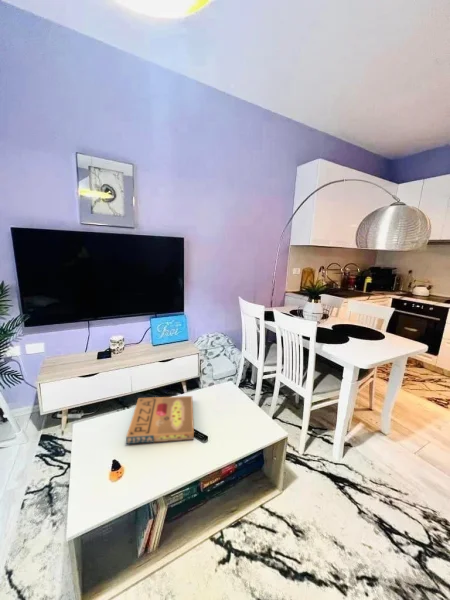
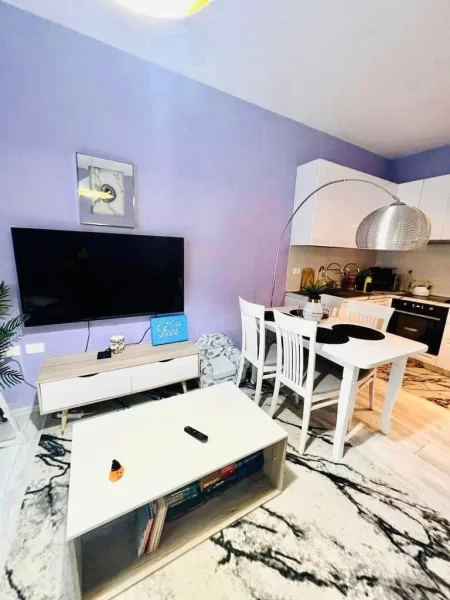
- pizza box (163, 417)
